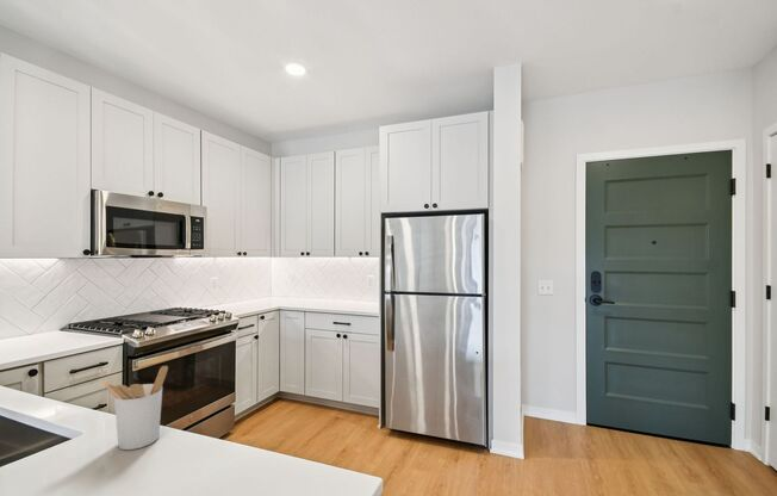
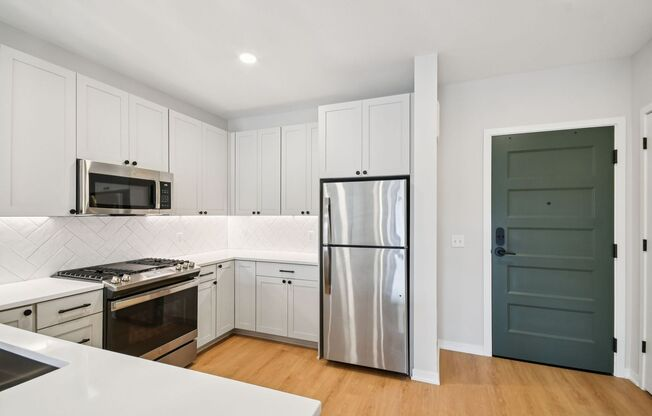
- utensil holder (135, 408)
